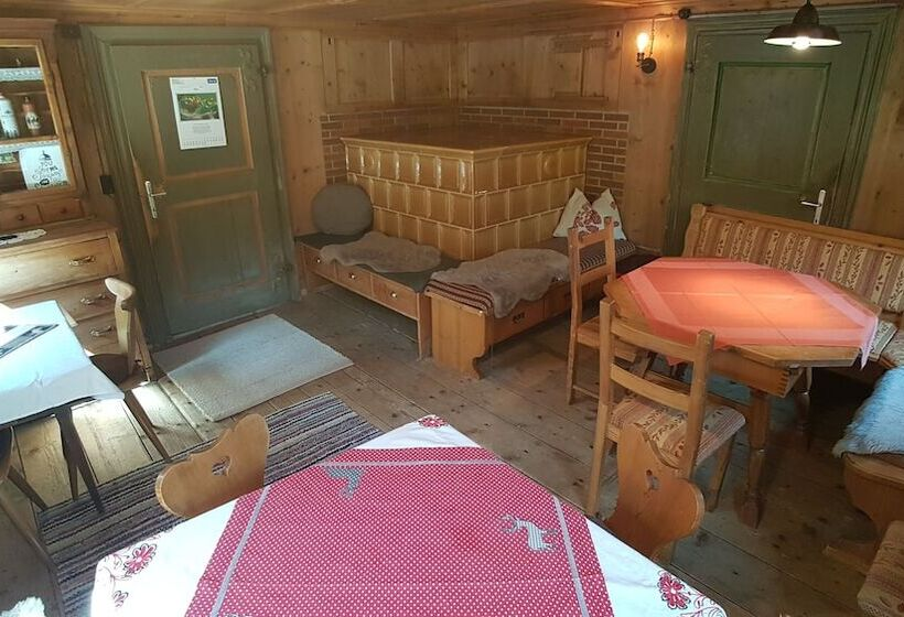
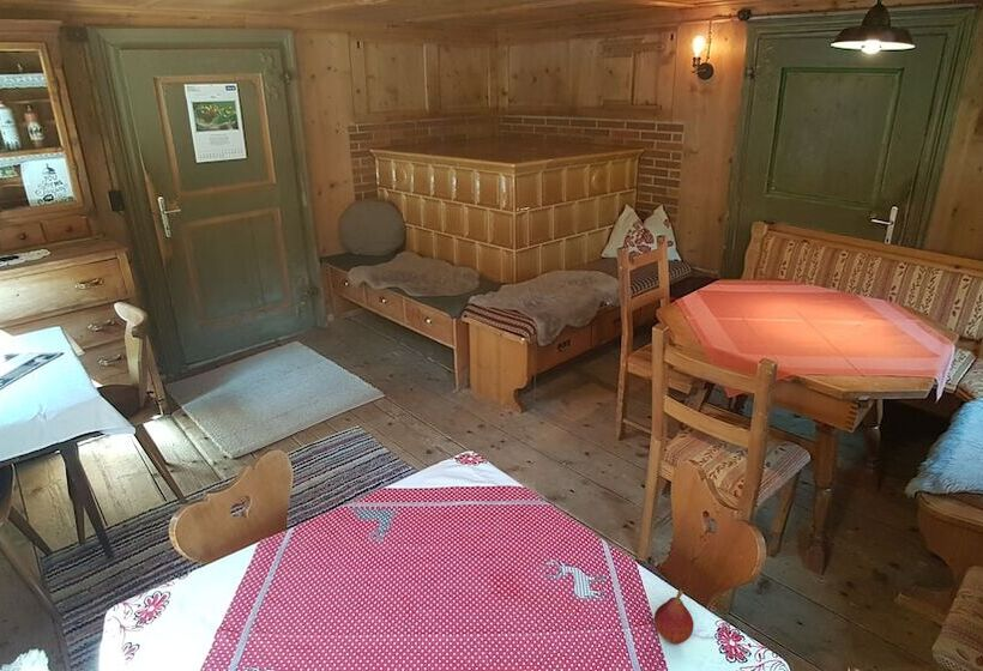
+ fruit (674, 611)
